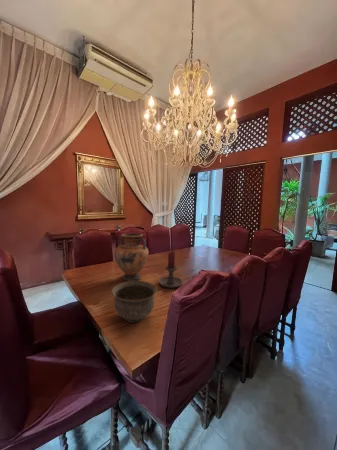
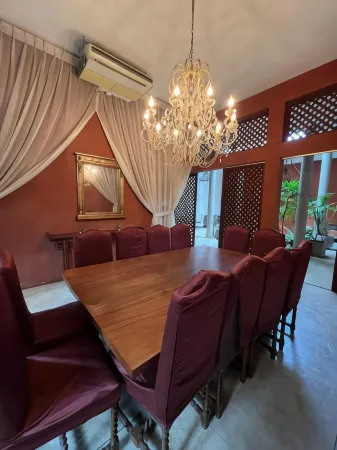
- candle holder (171, 266)
- vase (131, 256)
- bowl (134, 302)
